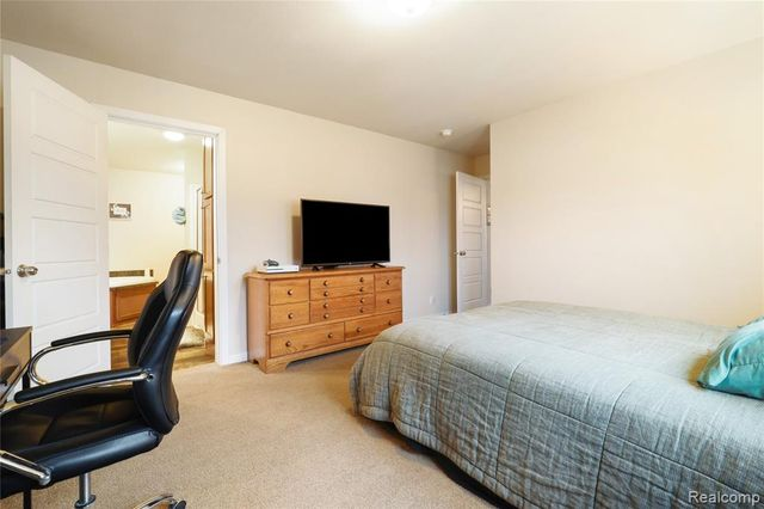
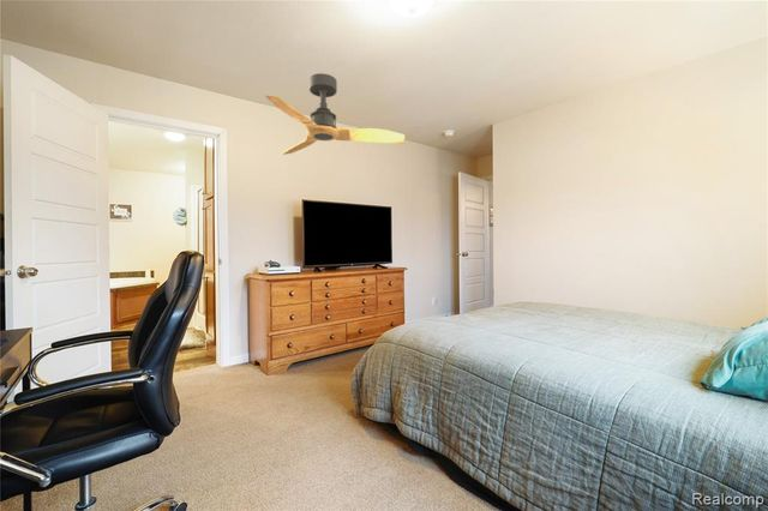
+ ceiling fan (334, 114)
